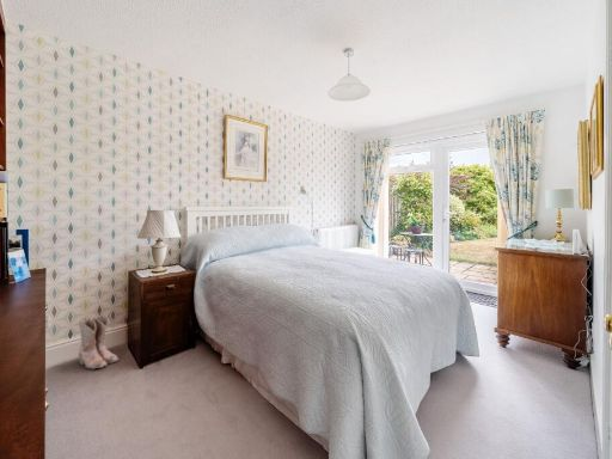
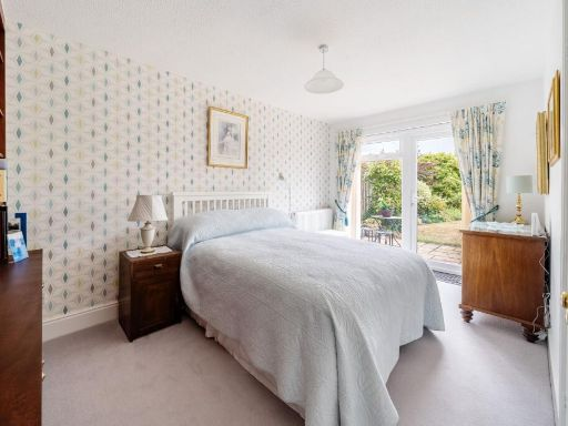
- boots (98, 339)
